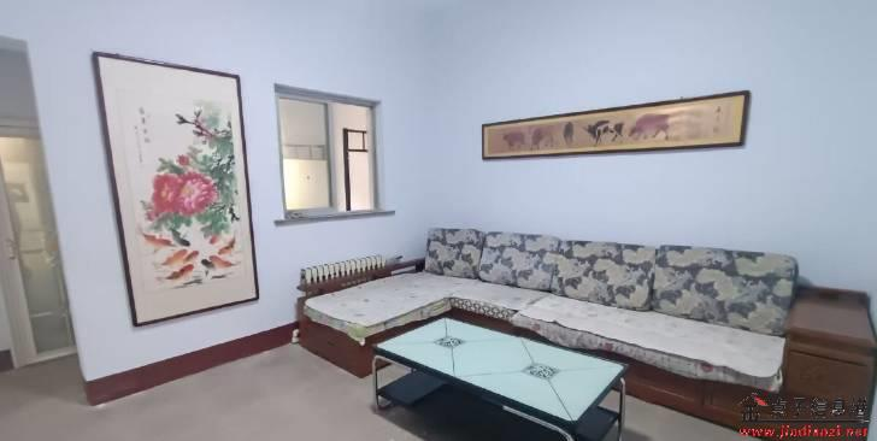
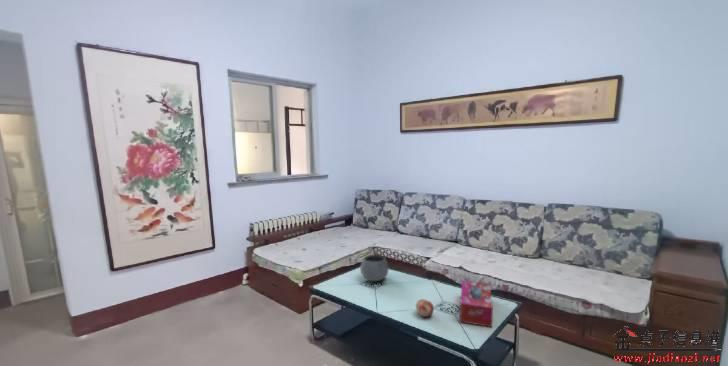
+ bowl (374, 268)
+ fruit (424, 307)
+ tissue box (475, 301)
